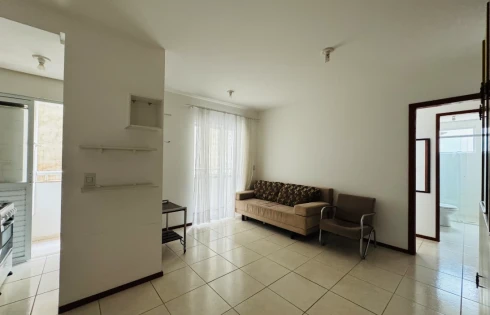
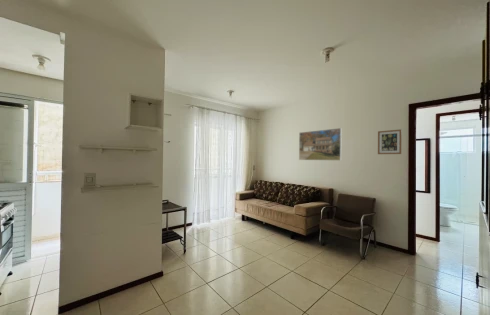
+ wall art (389, 142)
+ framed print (318, 145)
